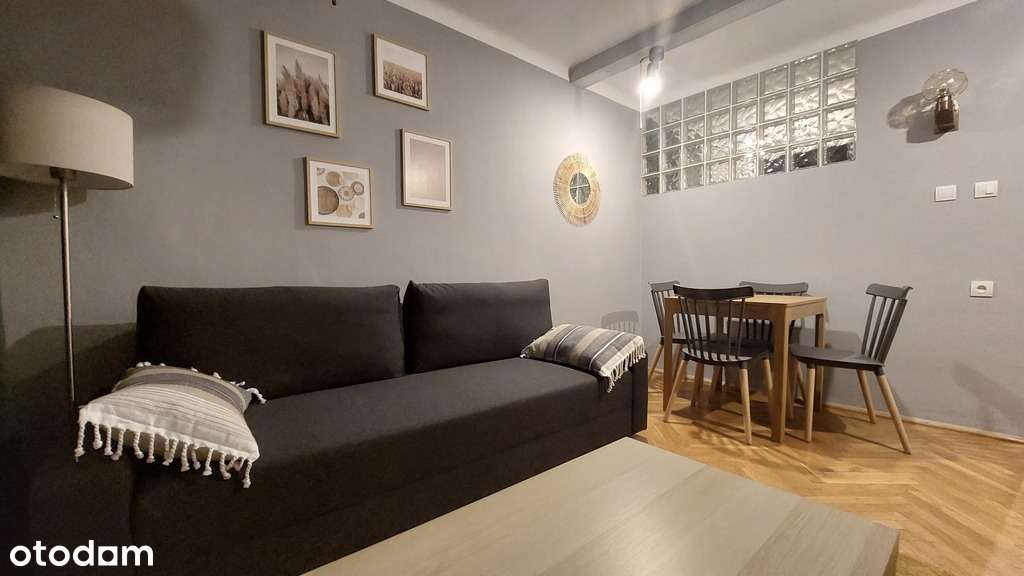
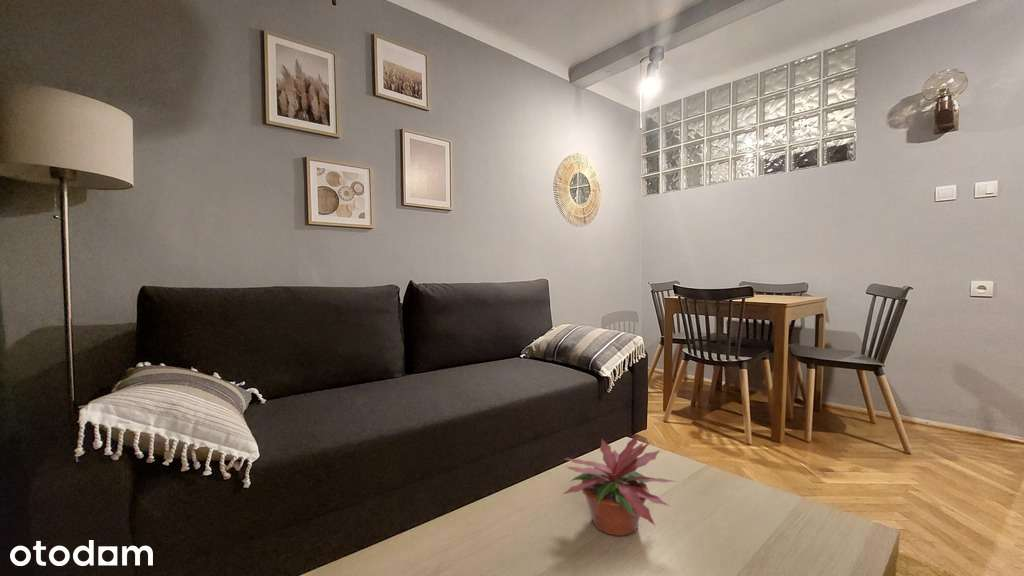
+ potted plant (615, 475)
